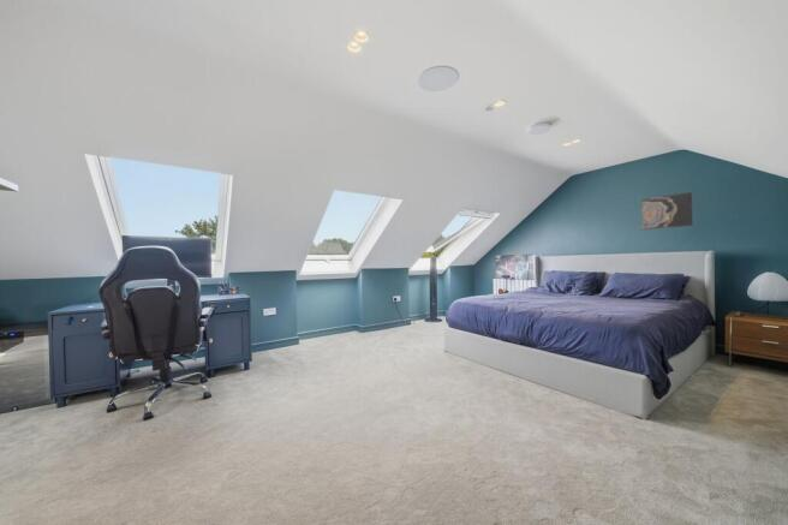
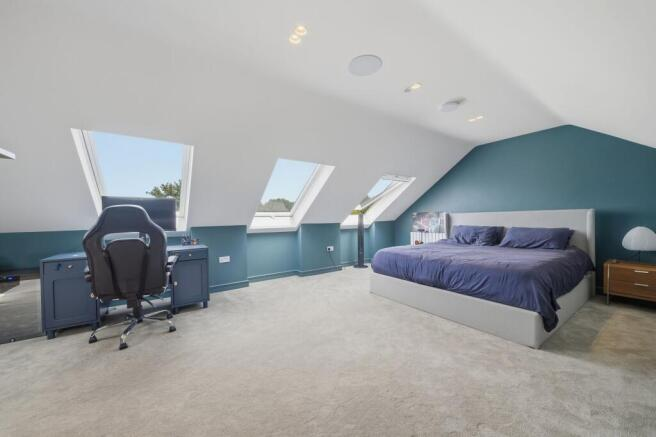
- wall art (665, 211)
